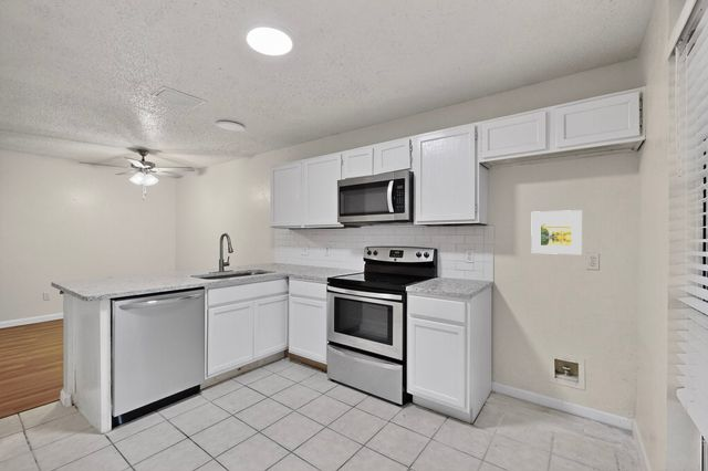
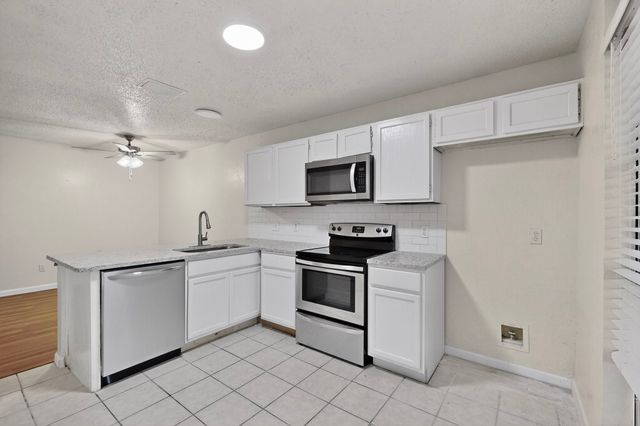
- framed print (555, 232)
